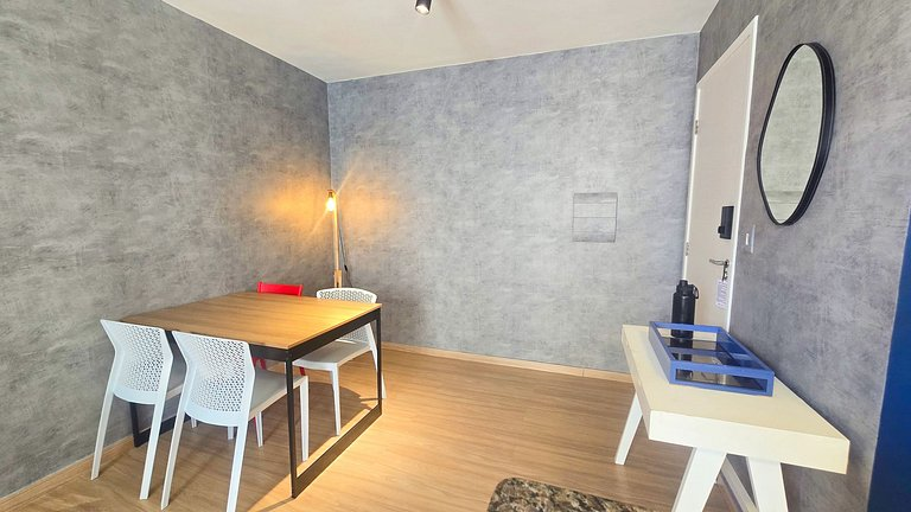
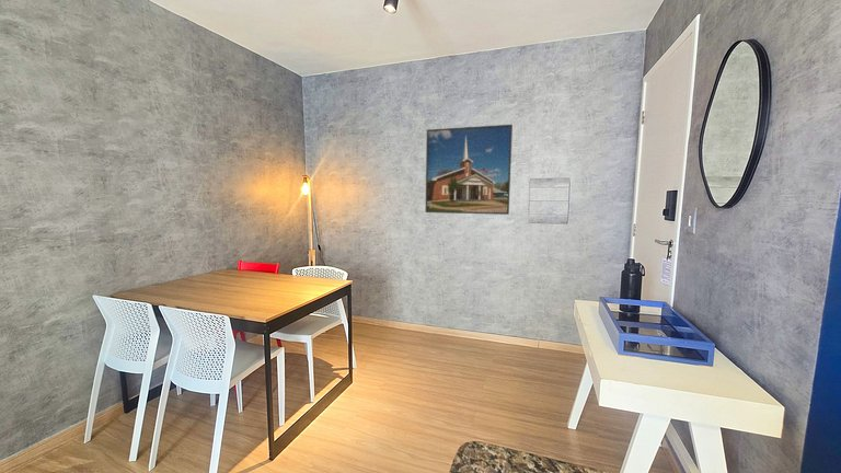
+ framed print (466, 171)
